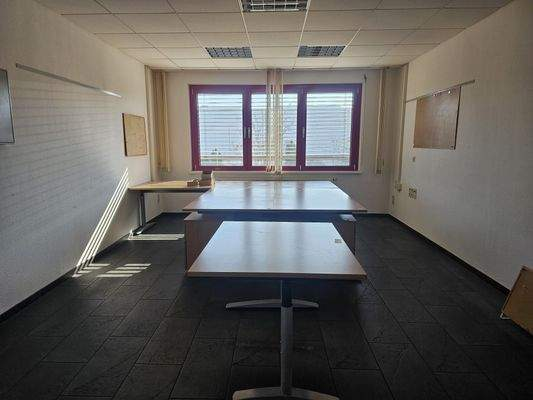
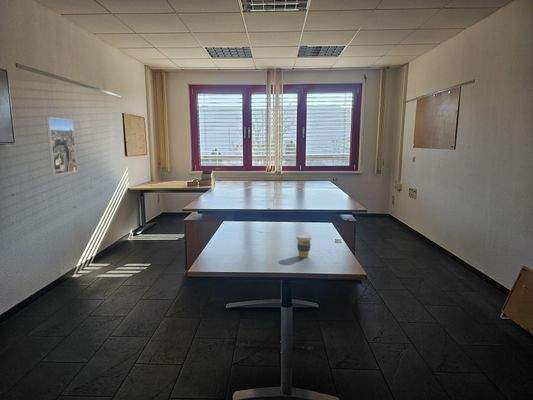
+ coffee cup (303, 246)
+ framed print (62, 146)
